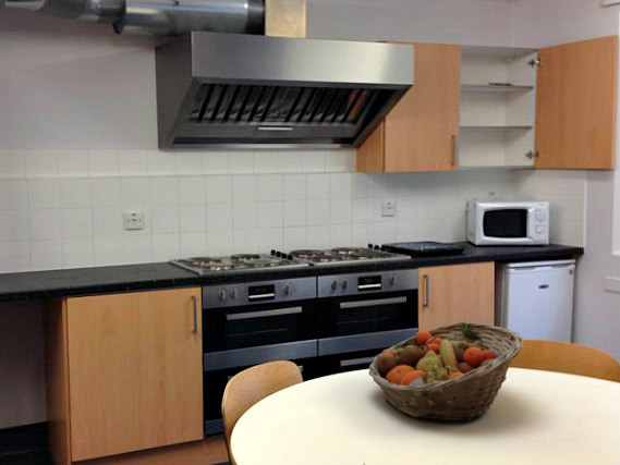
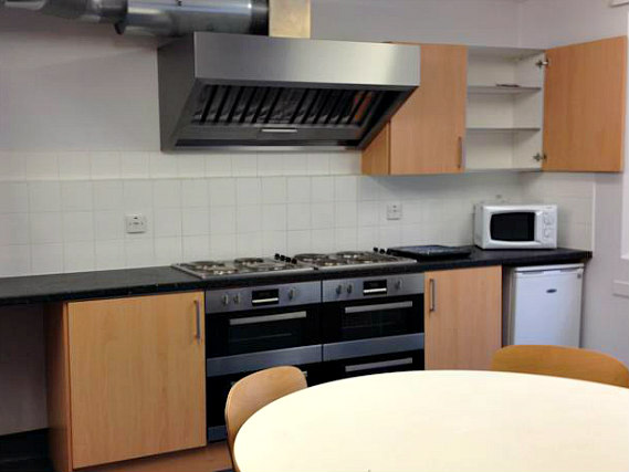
- fruit basket (443, 367)
